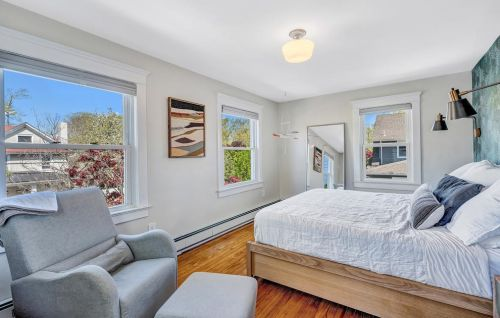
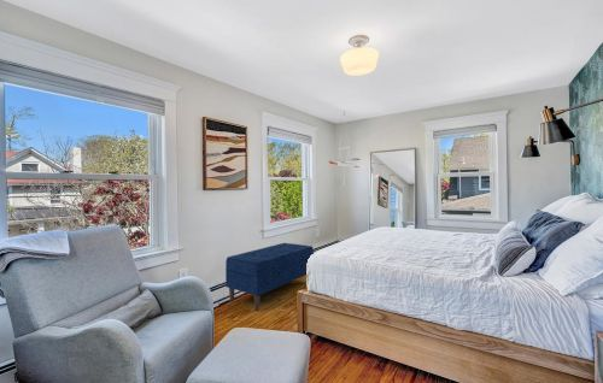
+ bench (273, 271)
